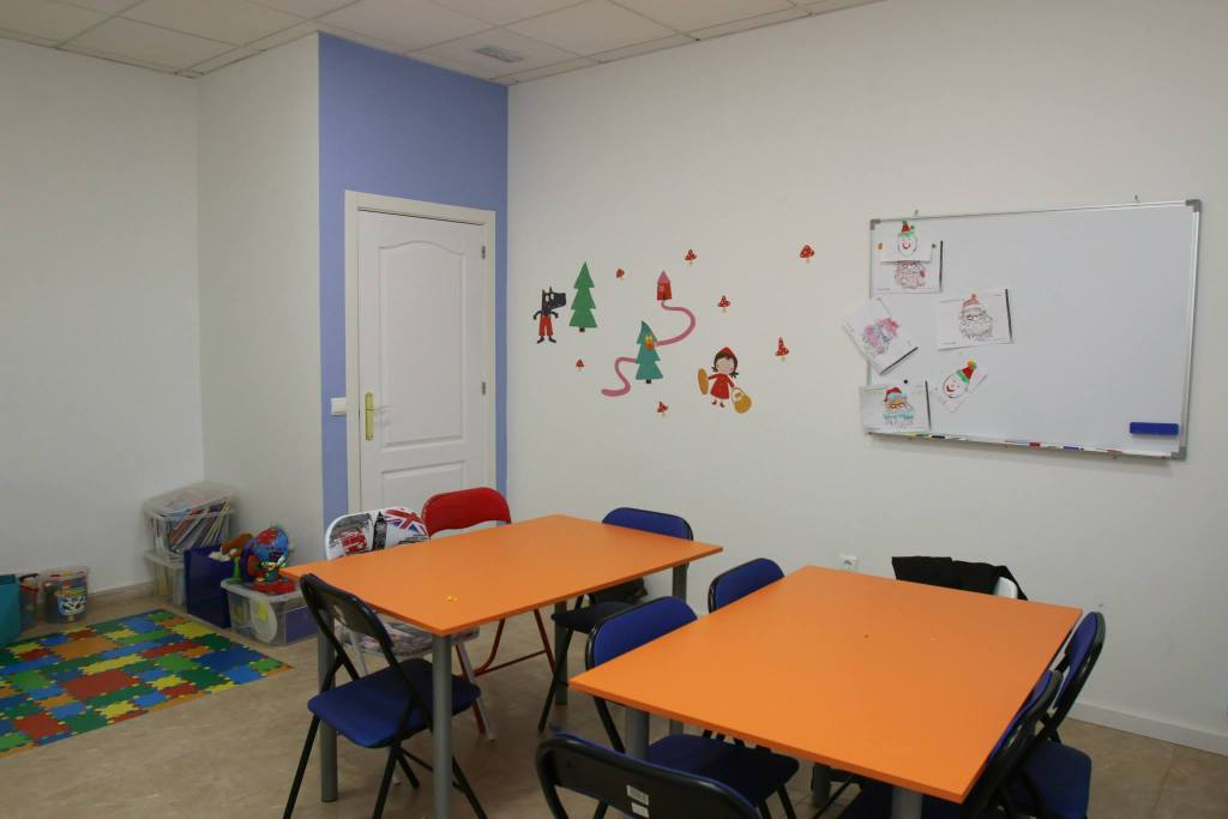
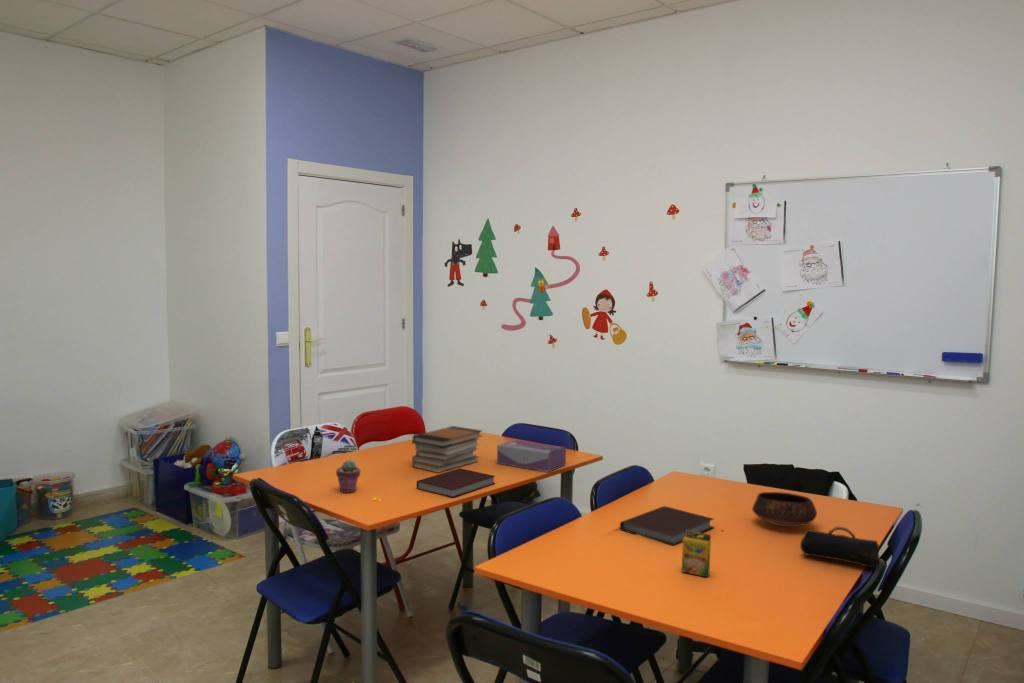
+ notebook (456, 482)
+ book stack (447, 448)
+ bowl (784, 510)
+ potted succulent (348, 475)
+ pencil case (841, 547)
+ notebook (667, 524)
+ crayon box (696, 553)
+ tissue box (531, 454)
